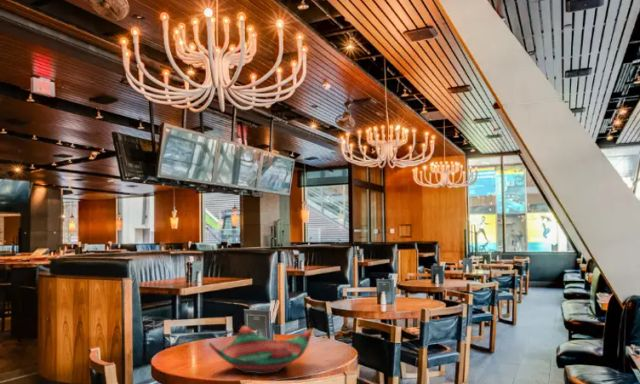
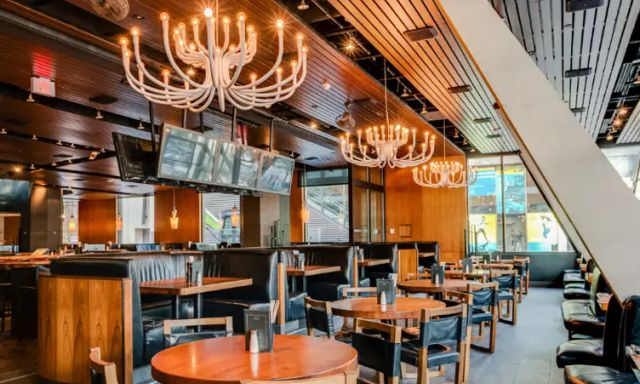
- decorative bowl (262, 351)
